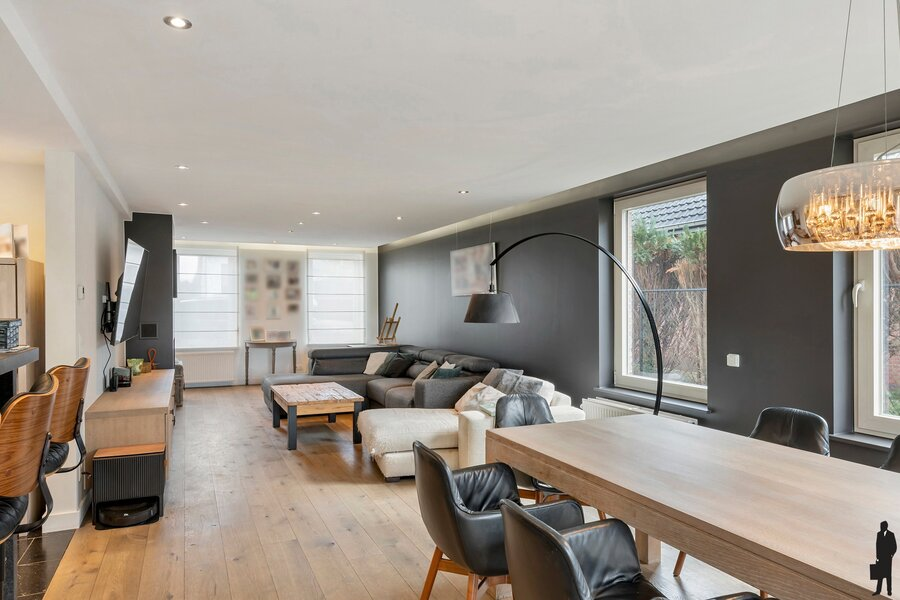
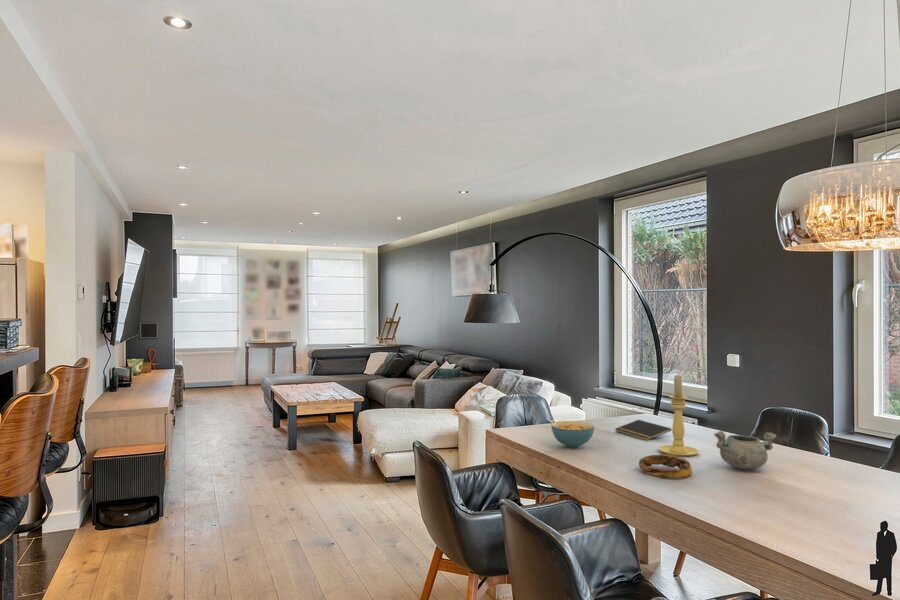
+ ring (665, 465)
+ candle holder (678, 413)
+ notepad (642, 429)
+ cereal bowl (572, 435)
+ decorative bowl (744, 449)
